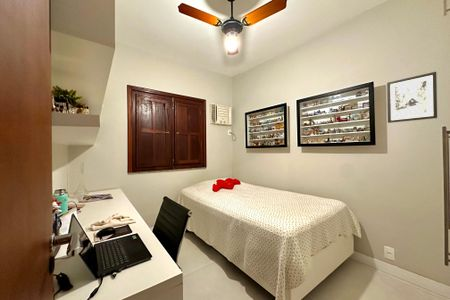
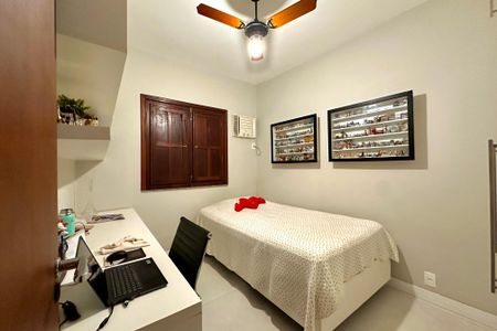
- wall art (410, 99)
